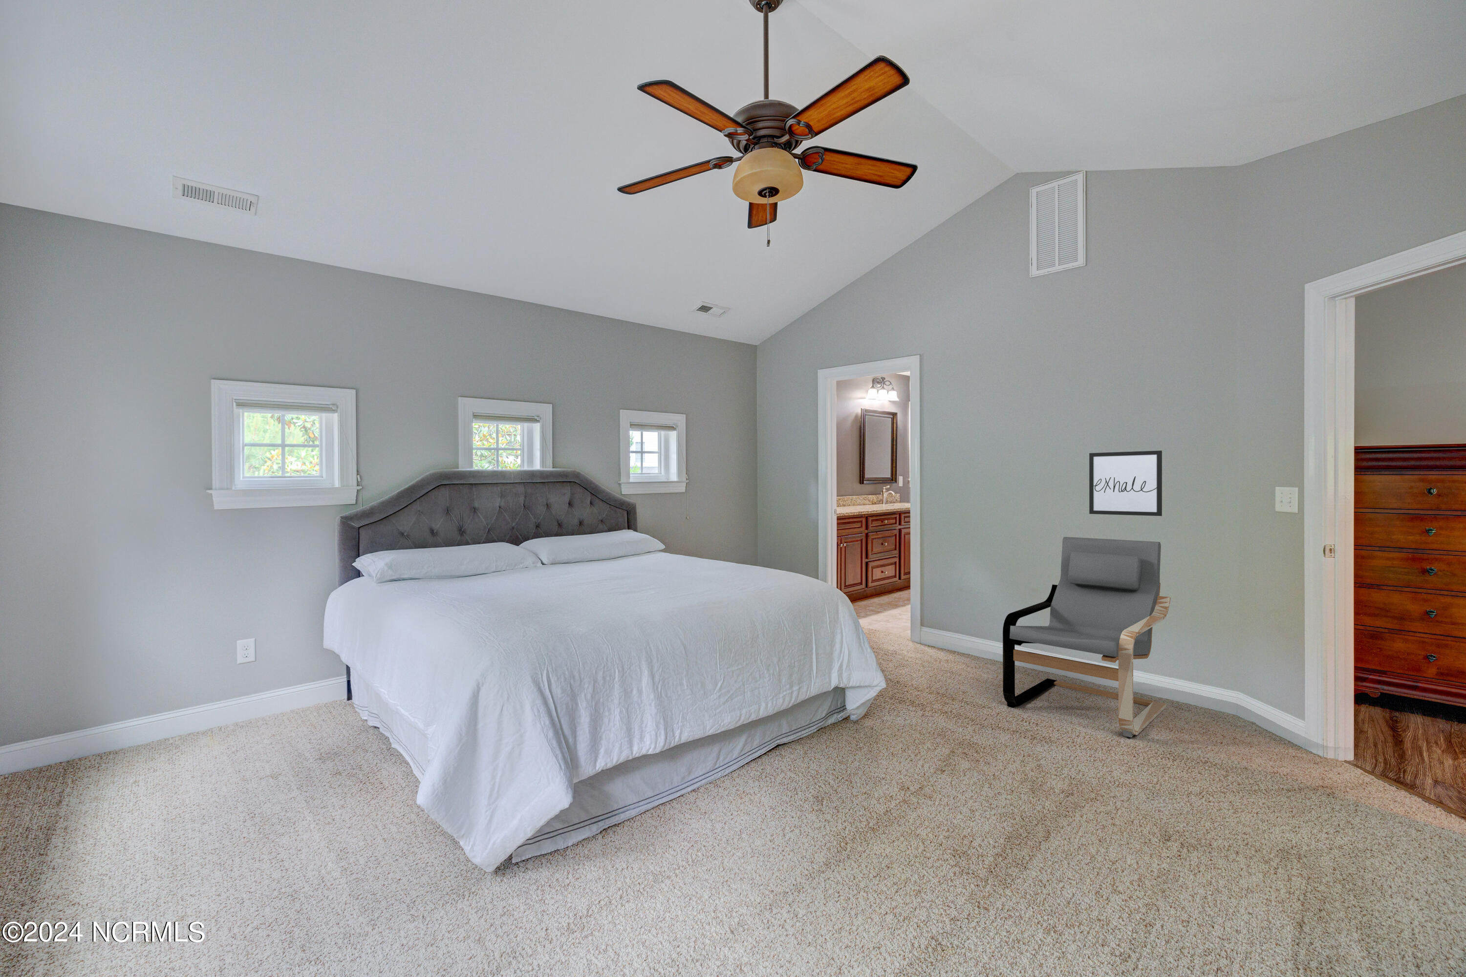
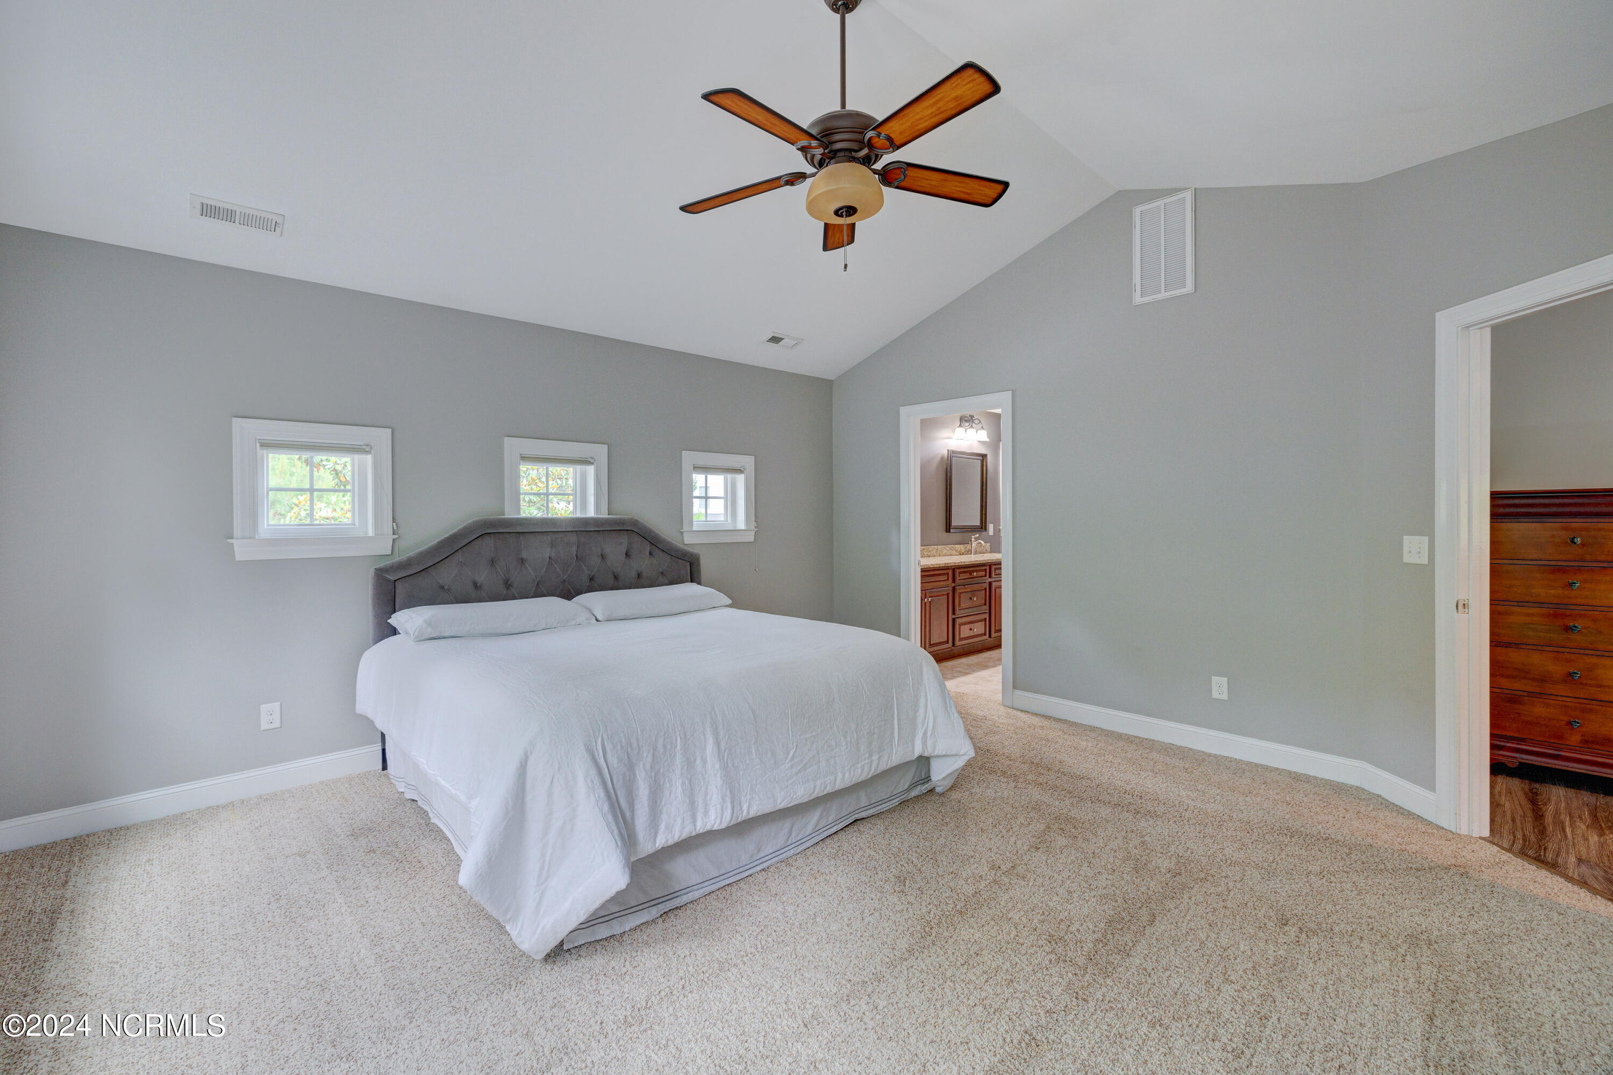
- wall art (1123, 483)
- armchair (1086, 624)
